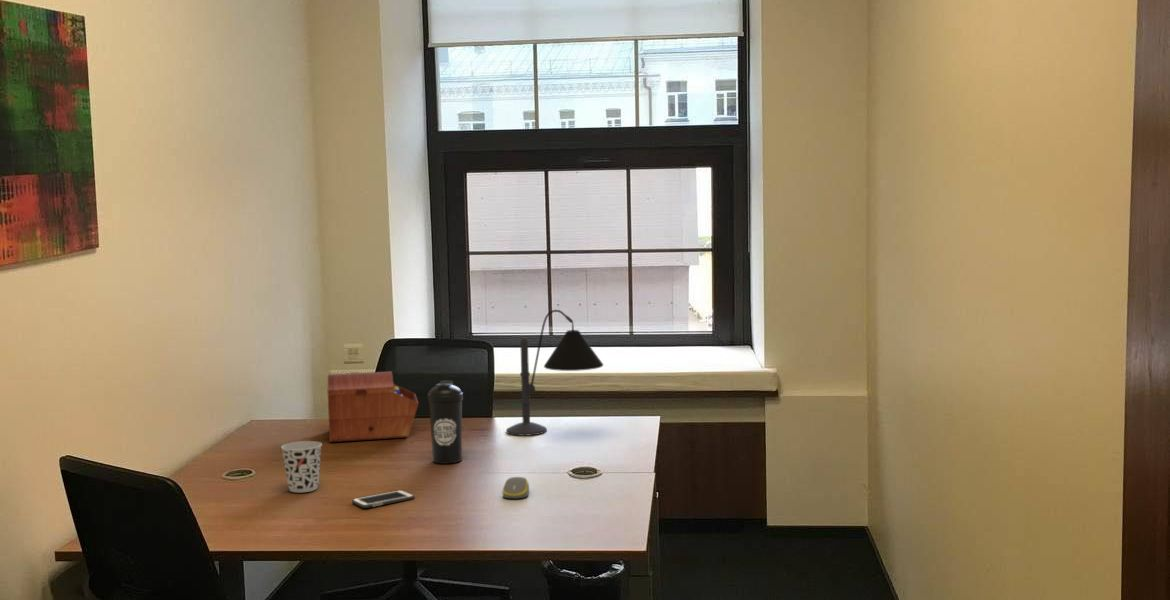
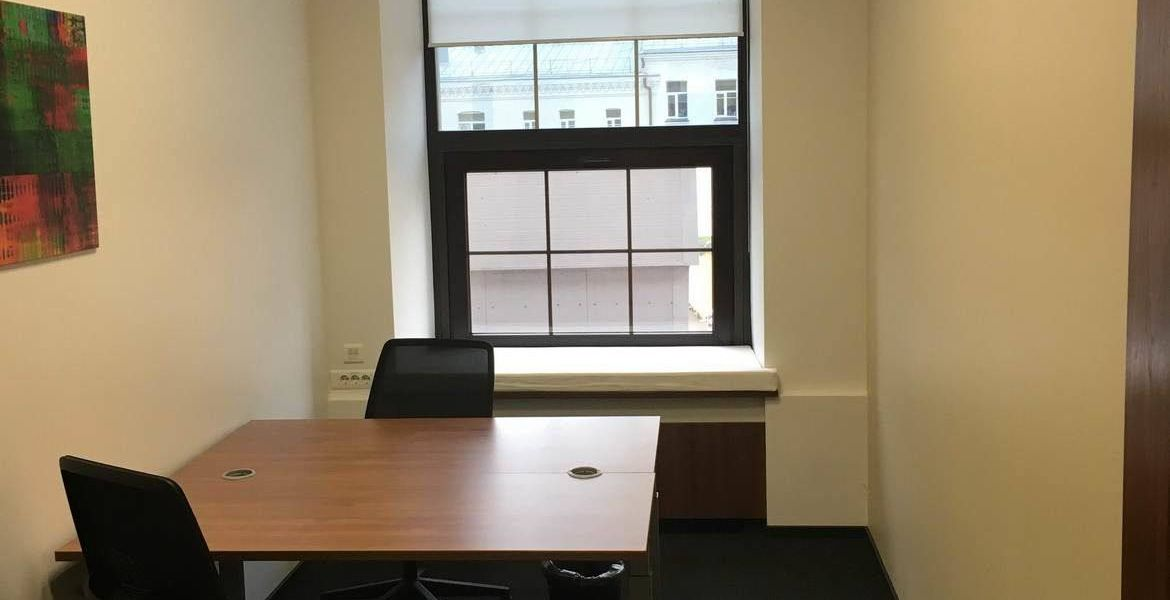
- water bottle (446, 421)
- cup (302, 467)
- sewing box (373, 404)
- computer mouse (516, 486)
- cell phone (383, 499)
- desk lamp (551, 369)
